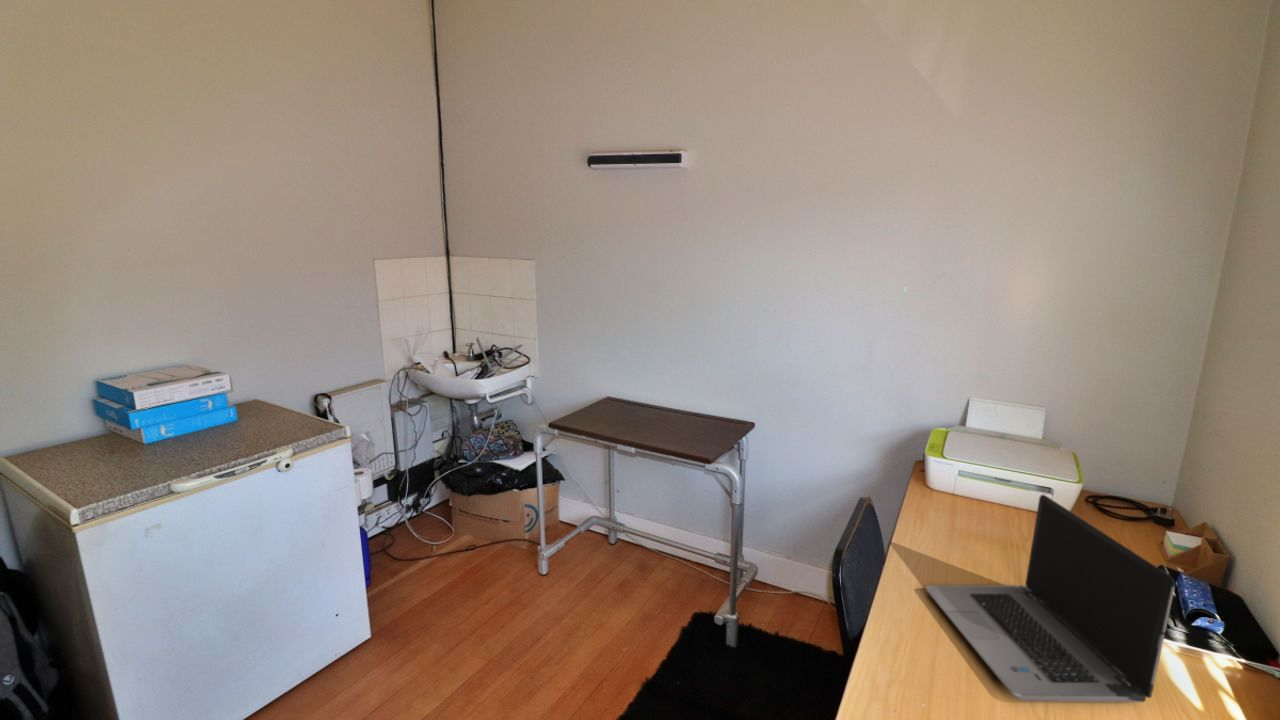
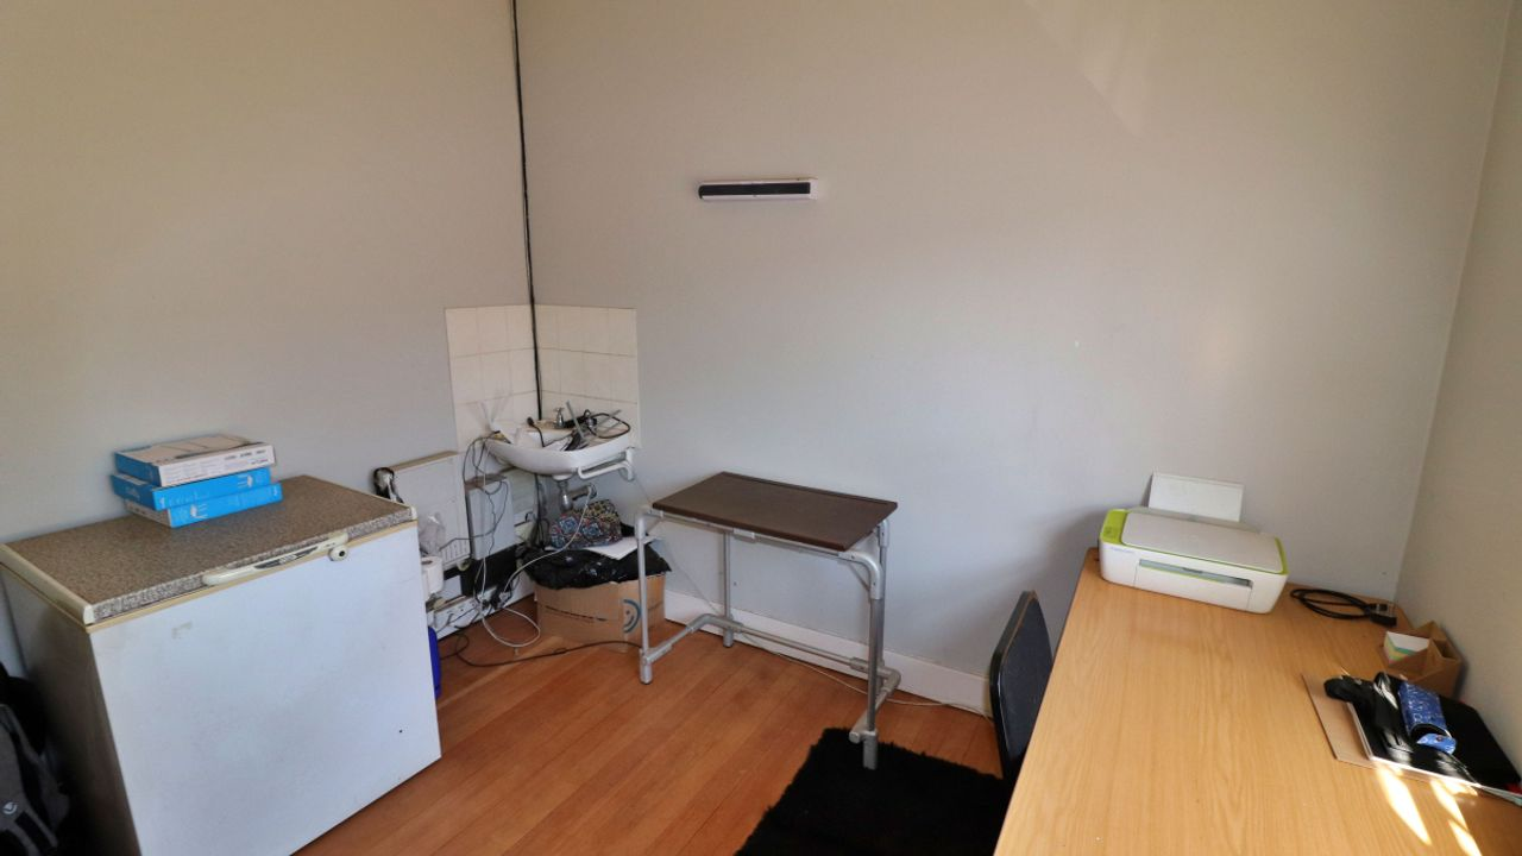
- laptop computer (1030, 587)
